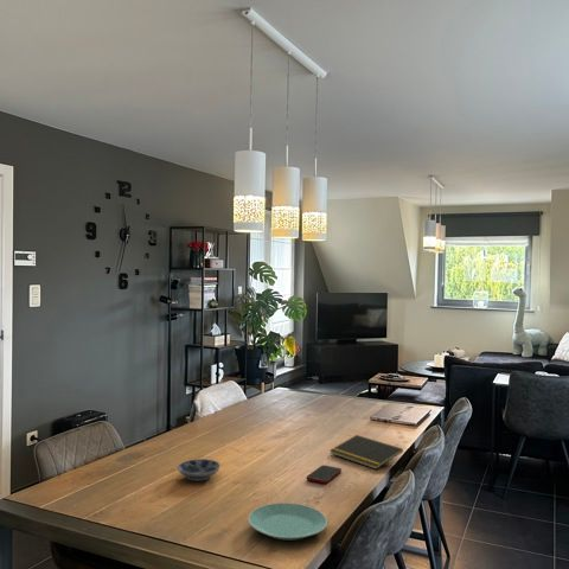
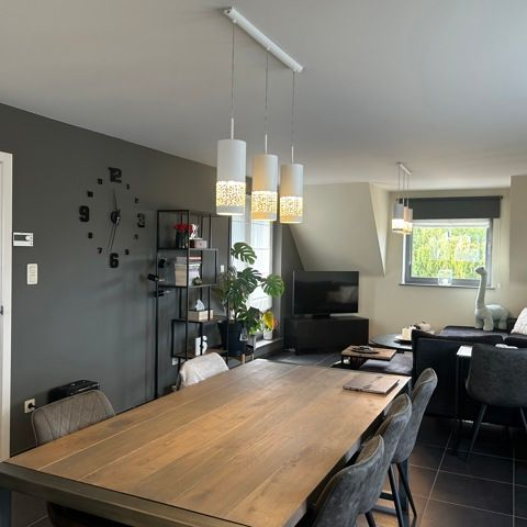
- plate (287, 523)
- bowl (198, 471)
- notepad (365, 450)
- cell phone (324, 473)
